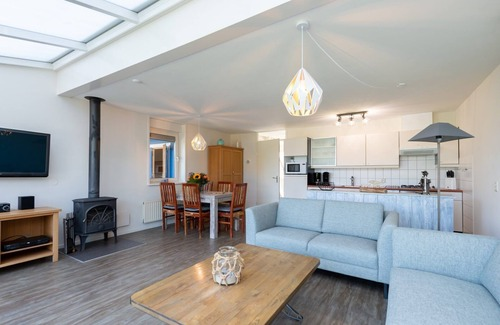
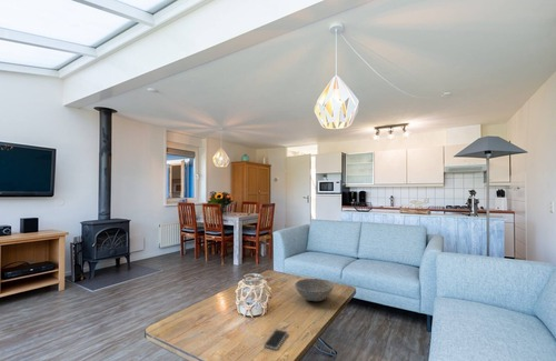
+ smartphone (276, 339)
+ bowl (314, 291)
